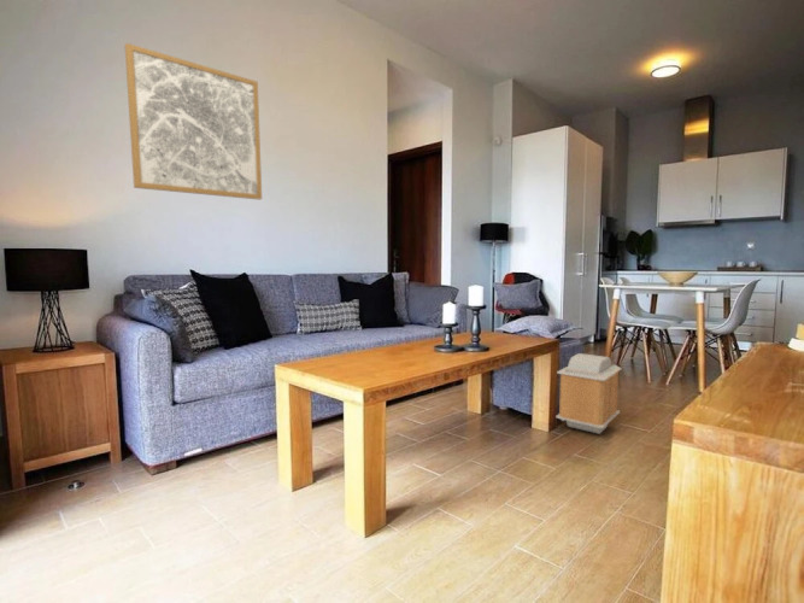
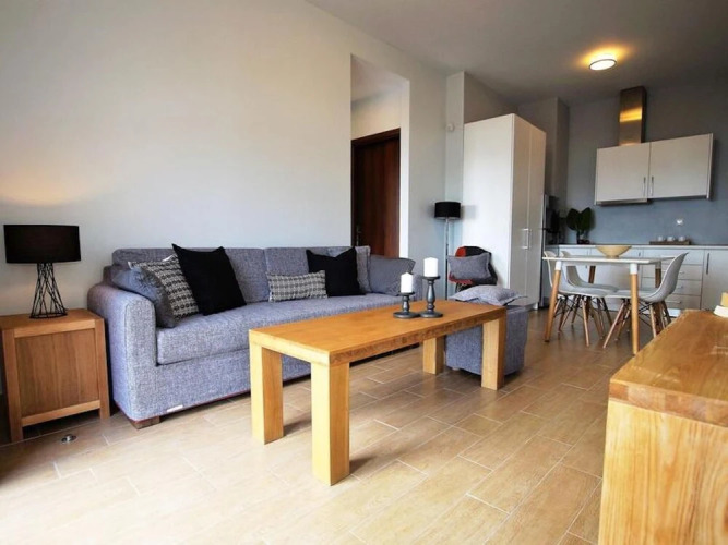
- air purifier (588, 392)
- wall art (200, 130)
